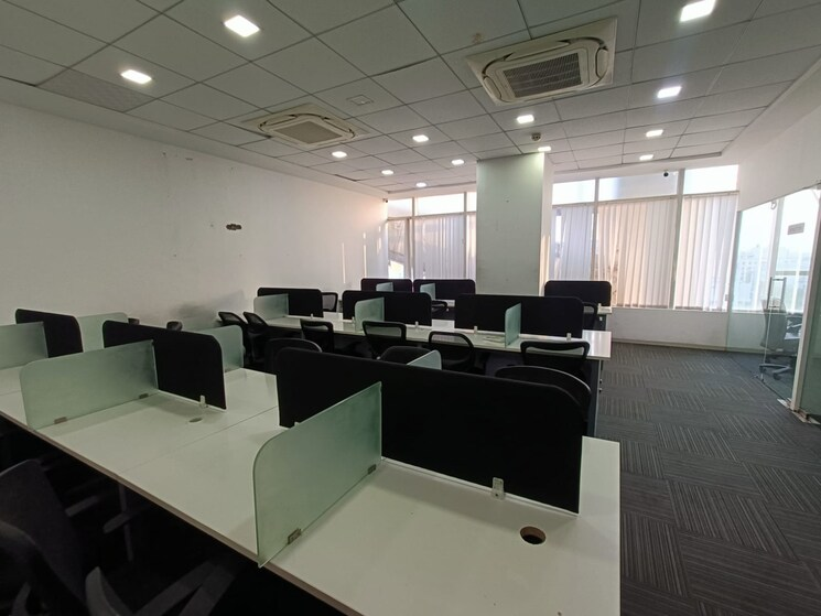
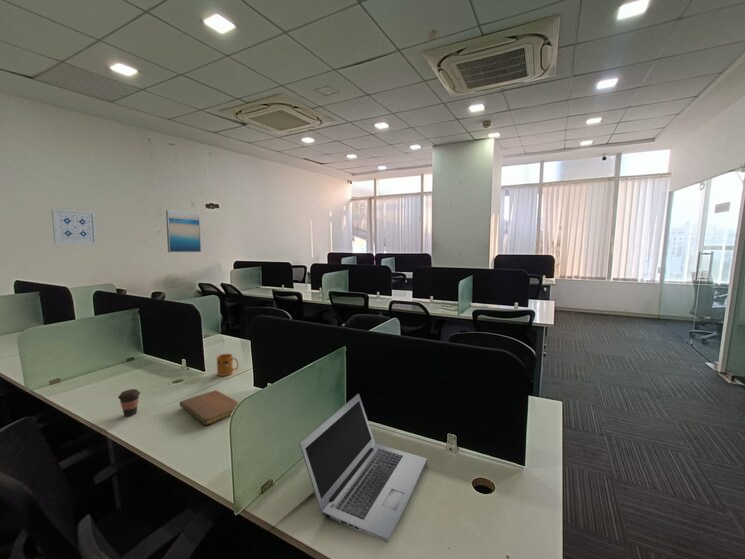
+ wall art (184, 232)
+ mug (228, 364)
+ laptop (369, 453)
+ coffee cup (129, 403)
+ notebook (211, 406)
+ wall art (75, 227)
